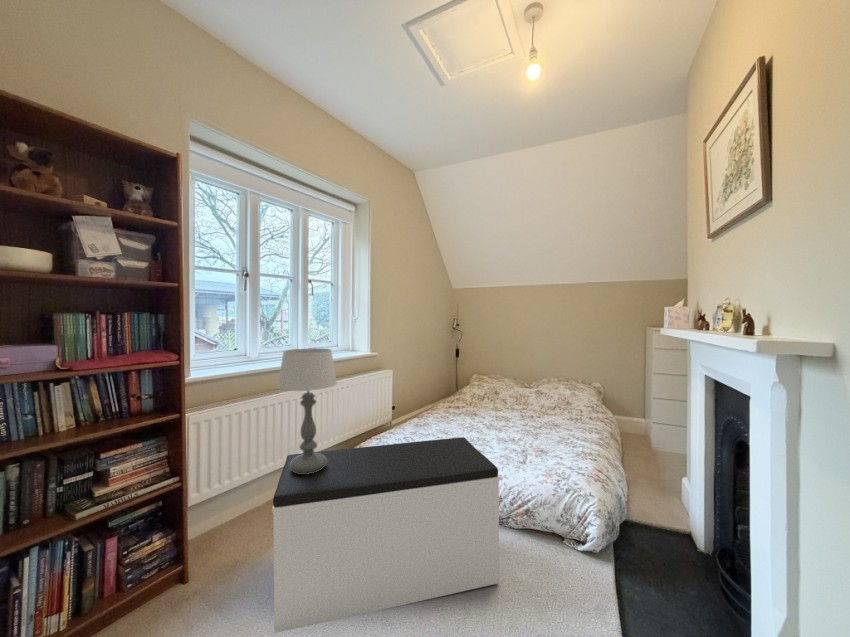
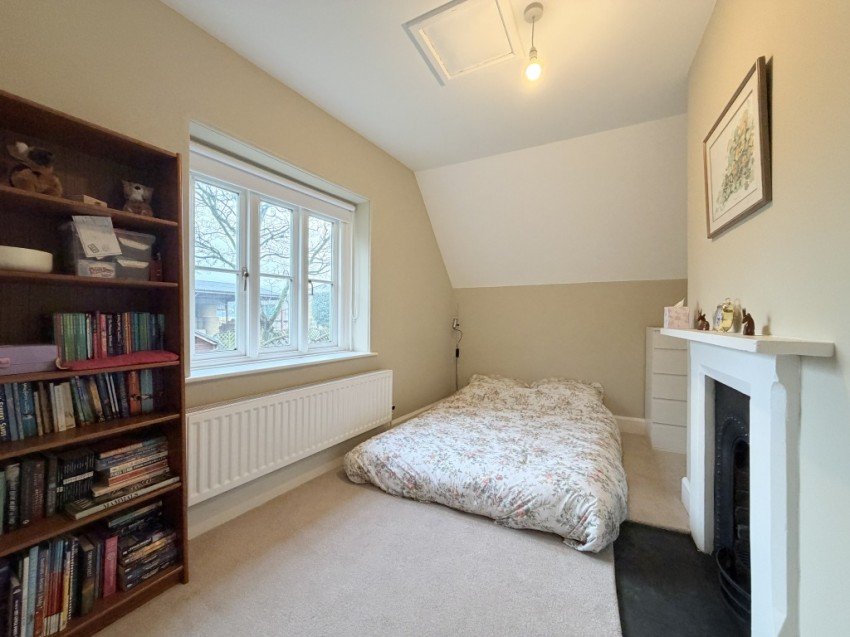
- table lamp (308, 409)
- bench (388, 515)
